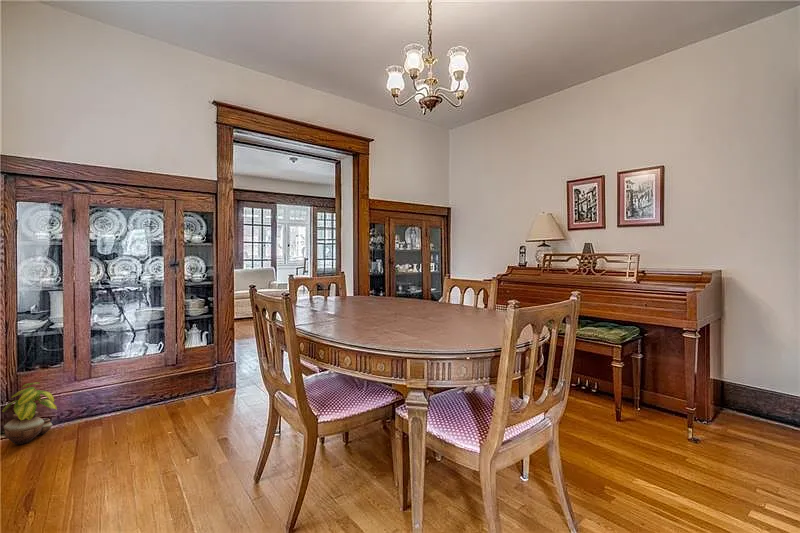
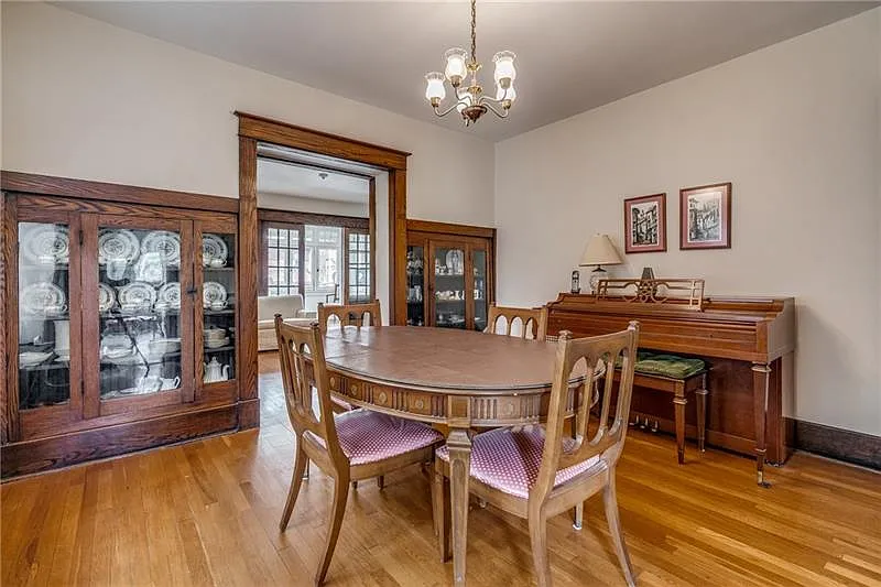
- potted plant (30, 411)
